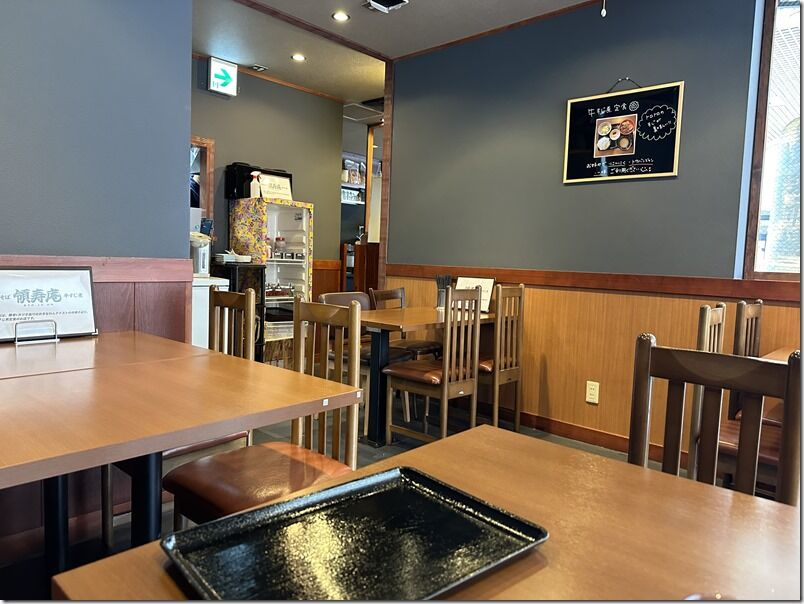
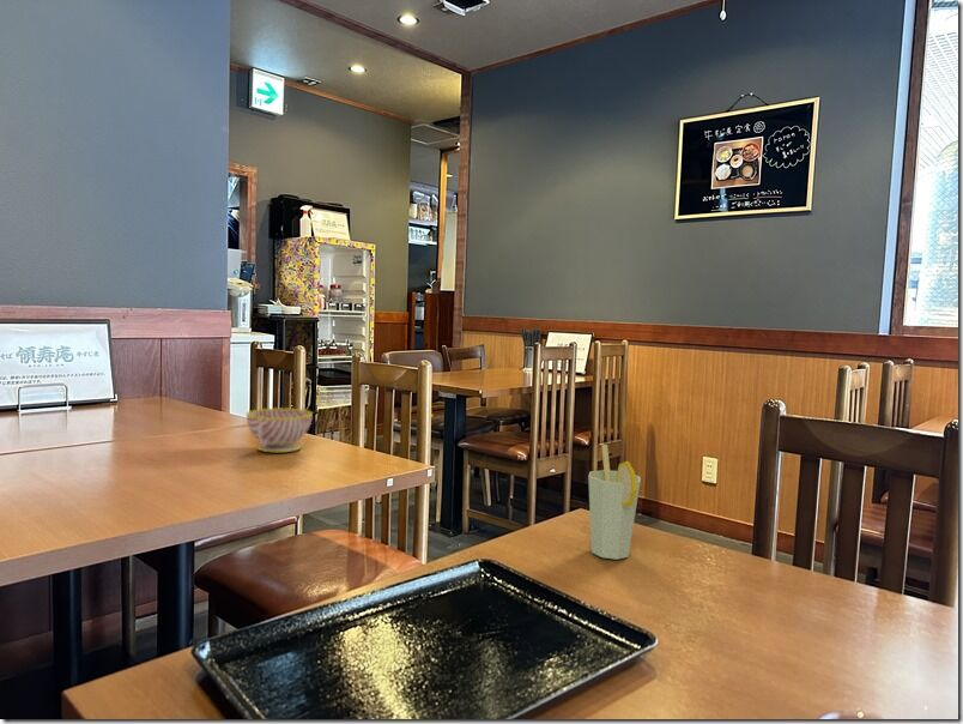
+ cup (614, 503)
+ teacup (274, 430)
